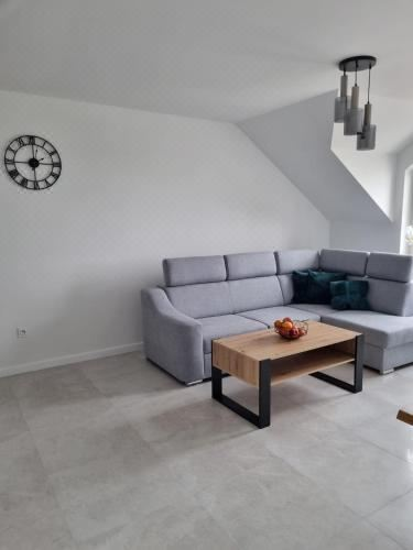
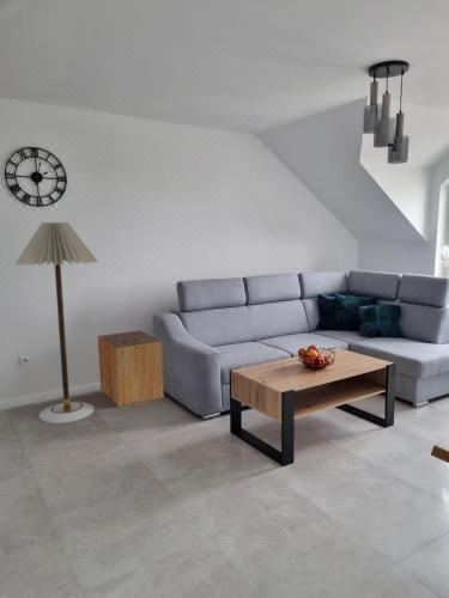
+ floor lamp (61, 319)
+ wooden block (129, 366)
